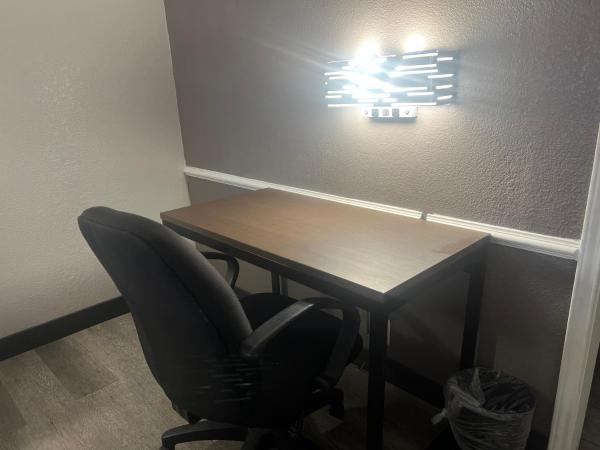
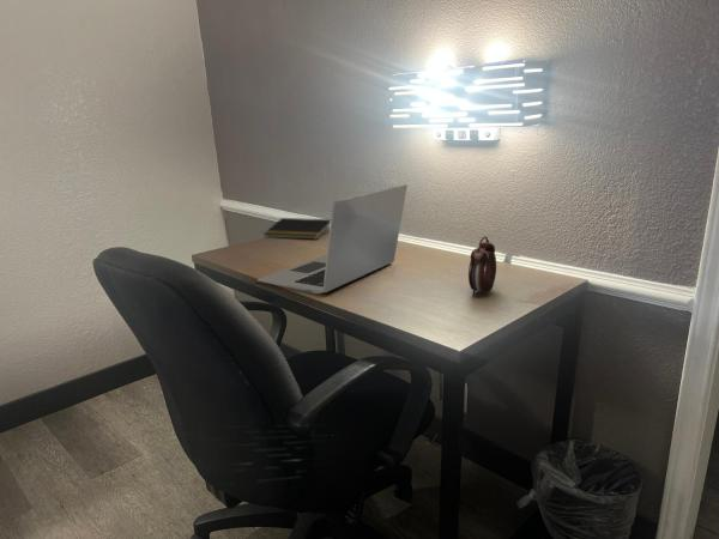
+ notepad (298, 228)
+ laptop (332, 232)
+ alarm clock (483, 265)
